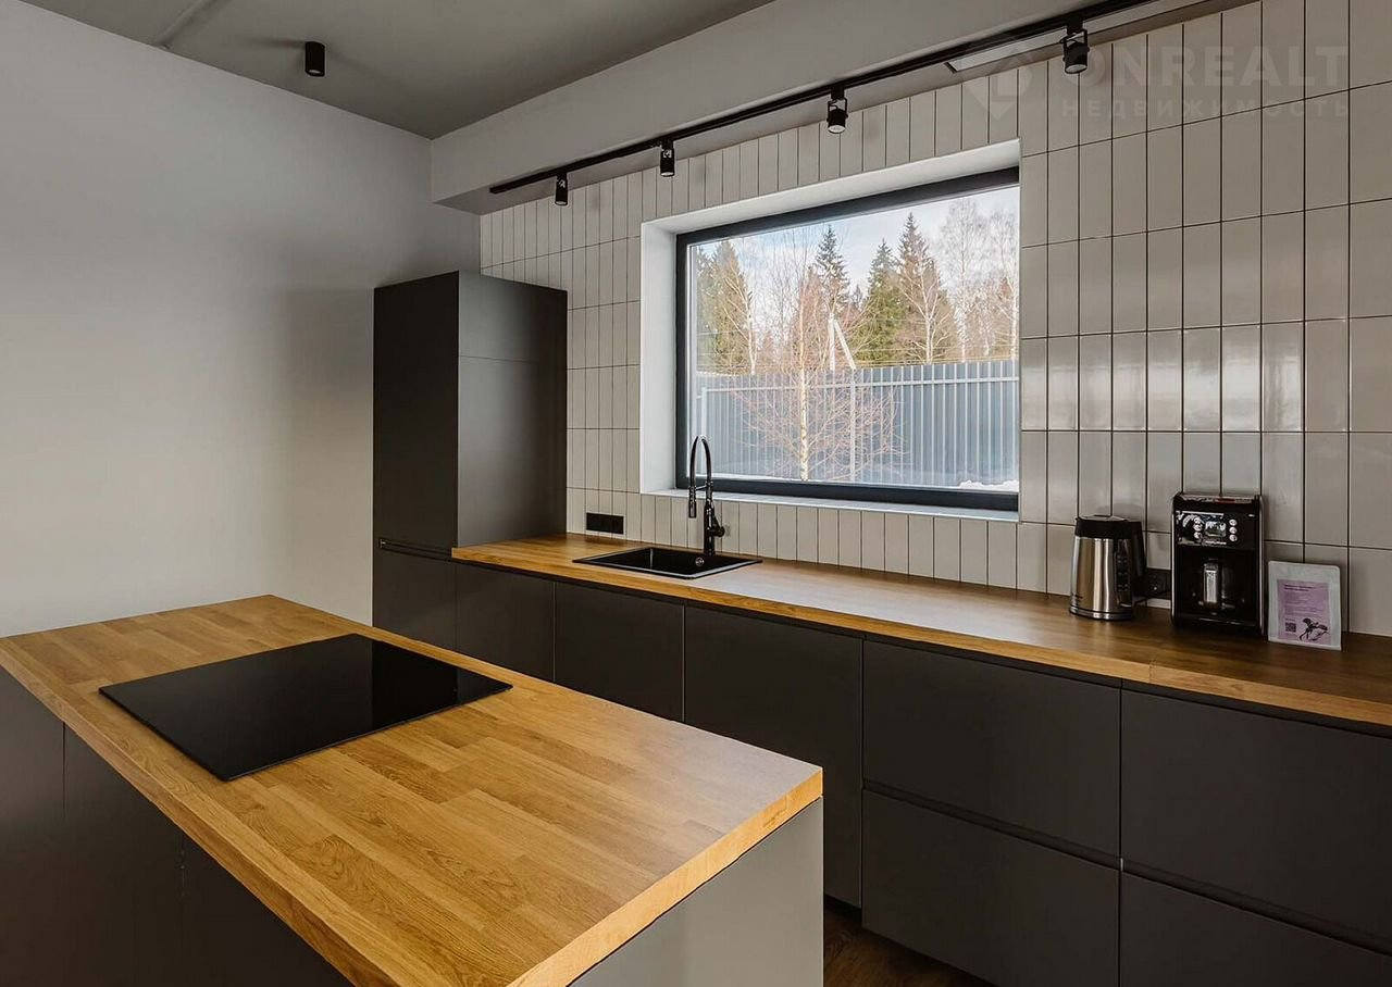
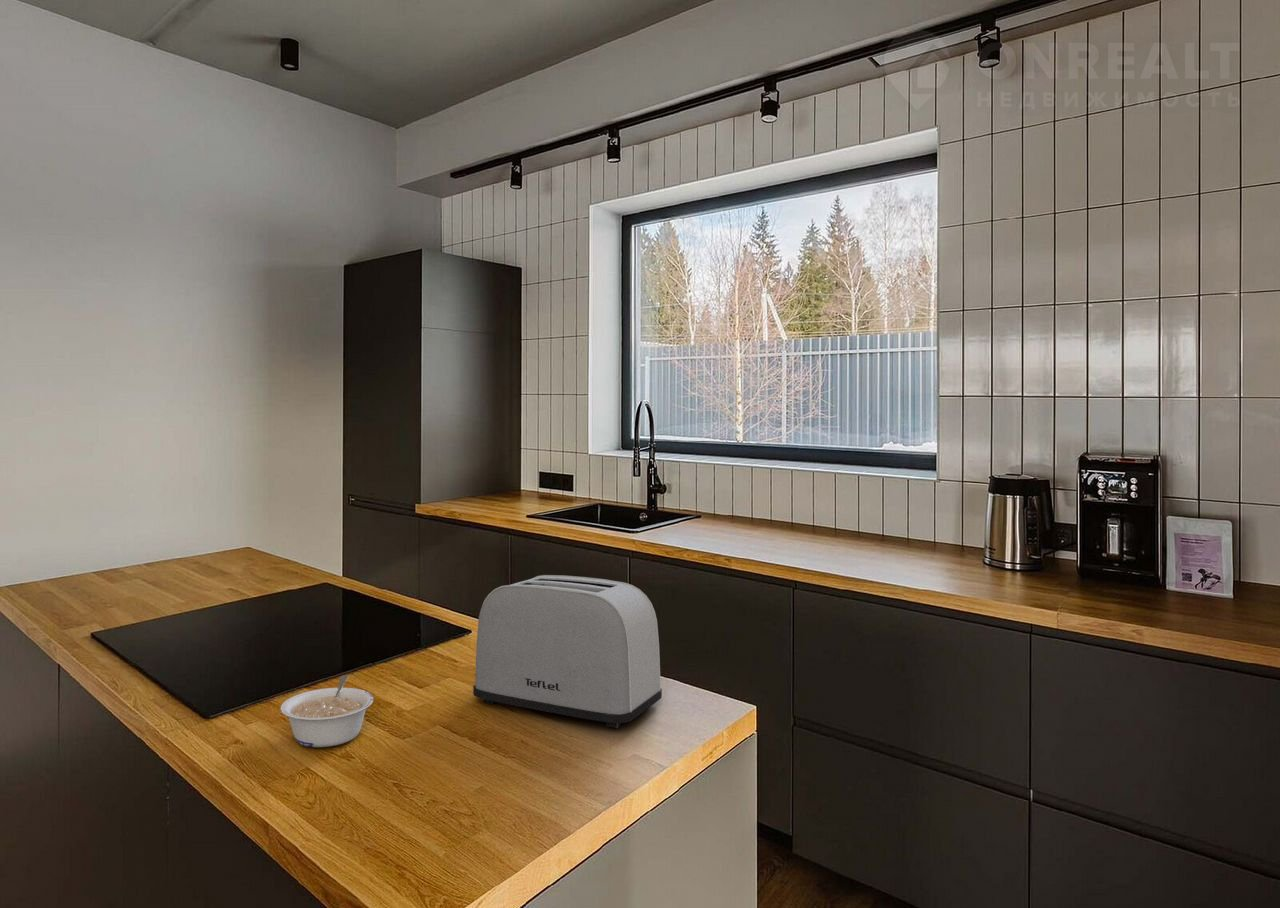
+ toaster (563, 641)
+ legume (326, 714)
